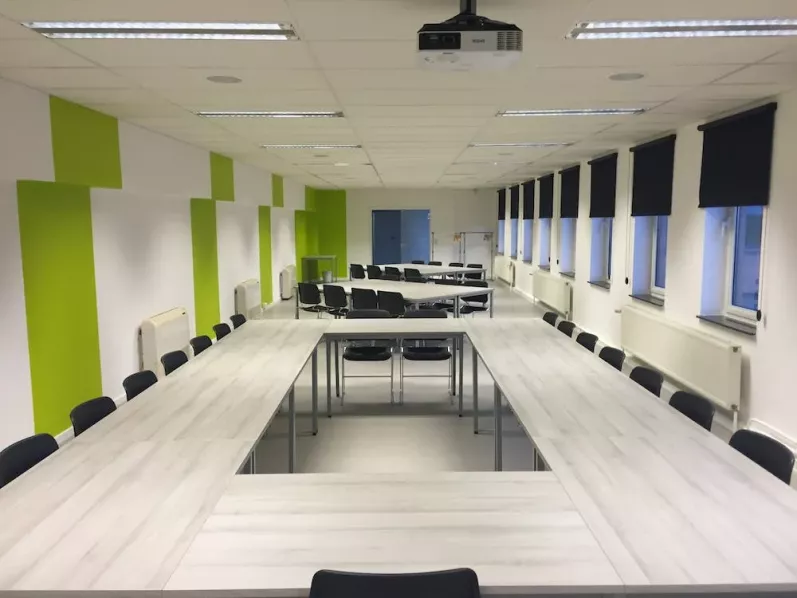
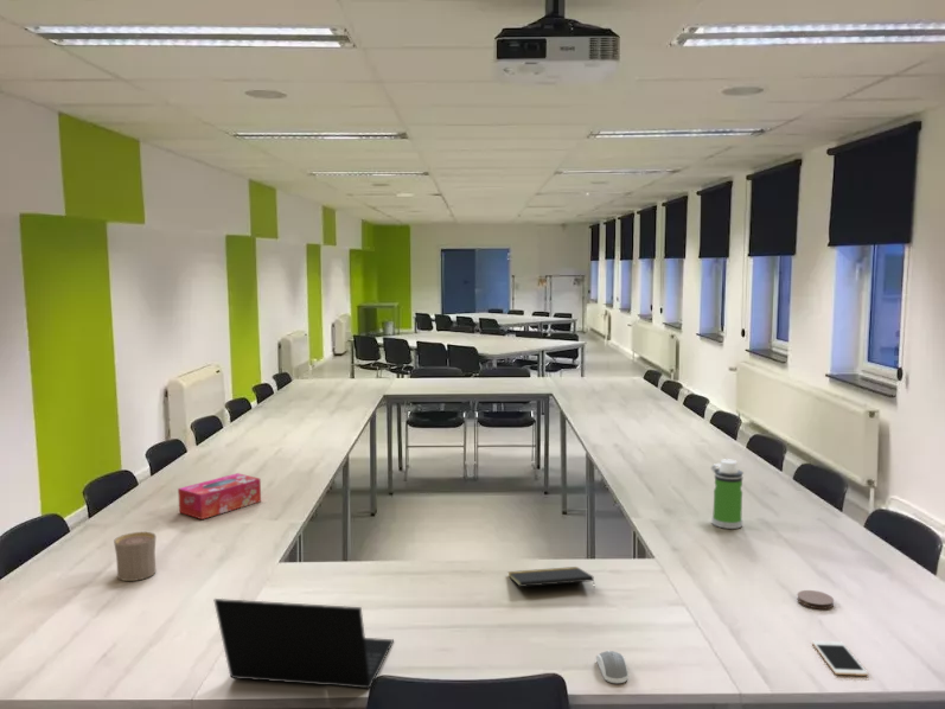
+ cell phone (838, 657)
+ tissue box (221, 494)
+ coaster (815, 599)
+ water bottle (727, 492)
+ laptop (309, 622)
+ cup (135, 556)
+ notepad (549, 576)
+ computer mouse (612, 662)
